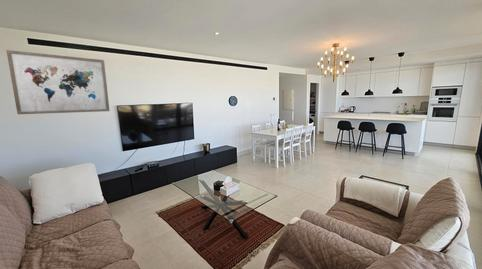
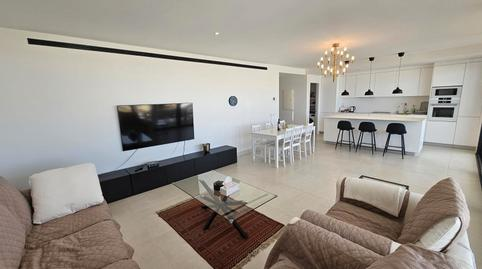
- wall art (64, 84)
